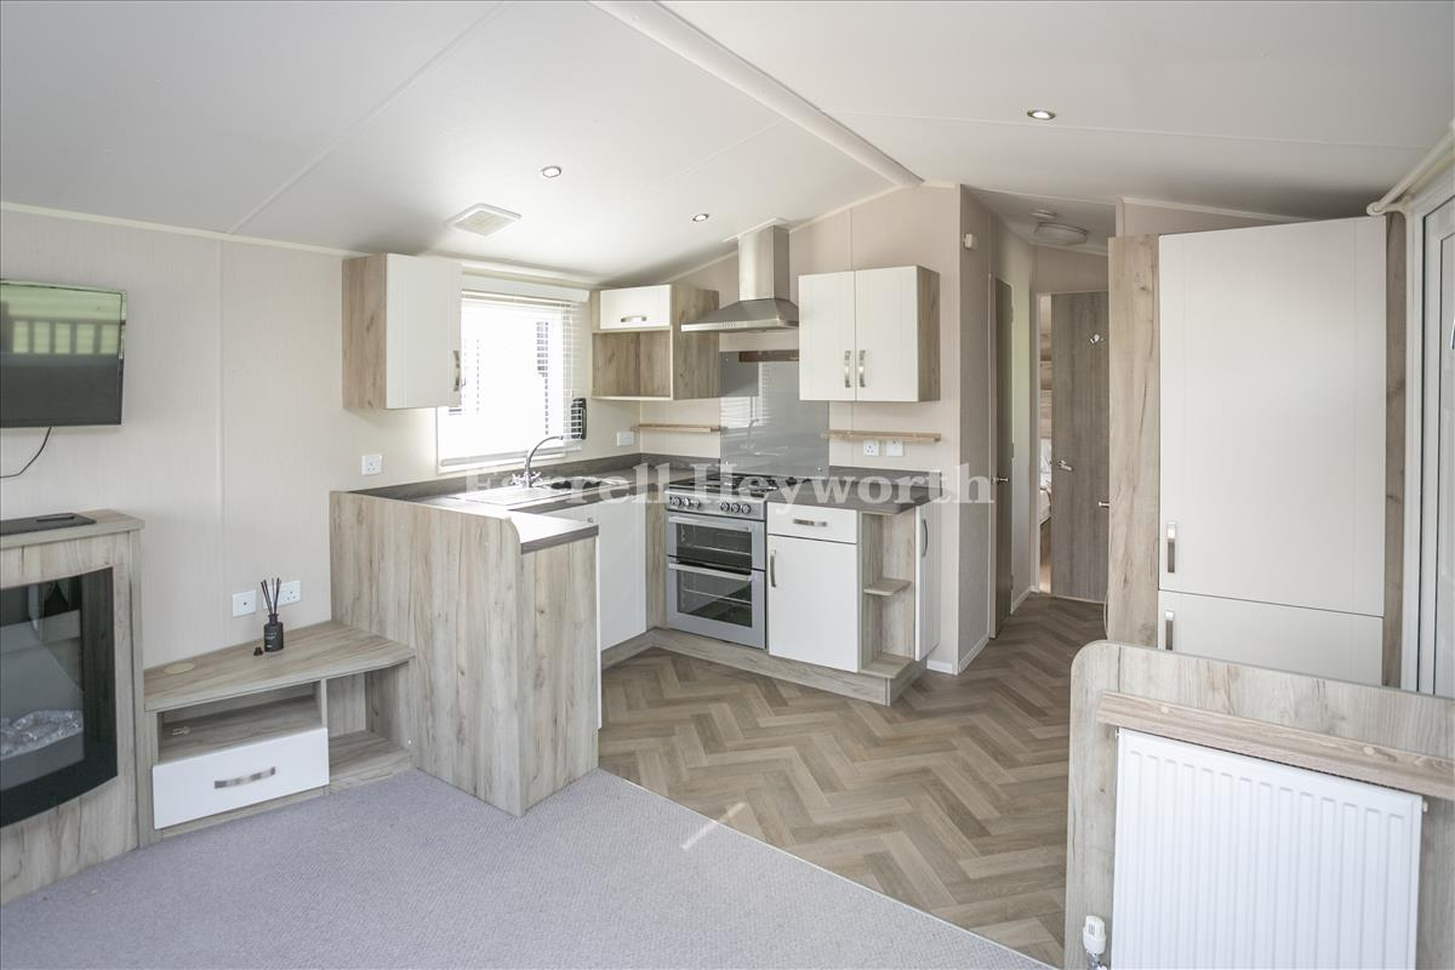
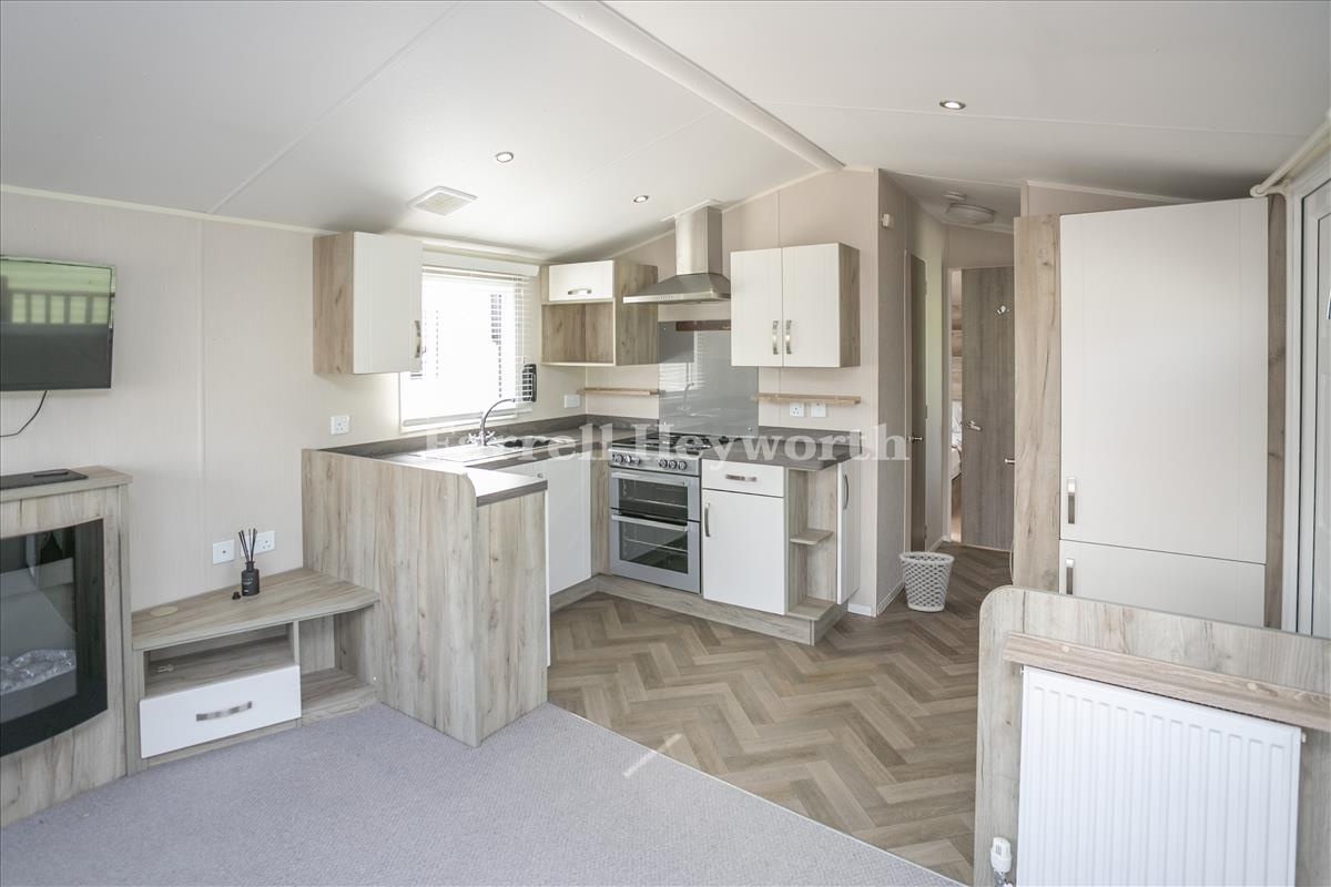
+ wastebasket (925, 581)
